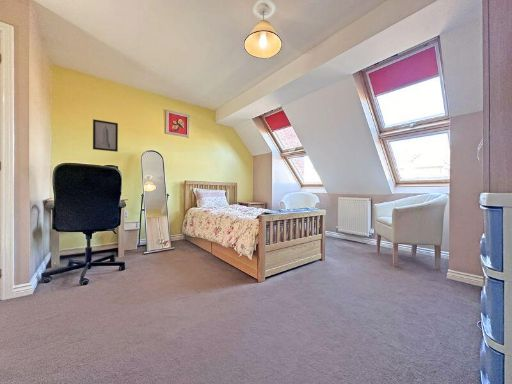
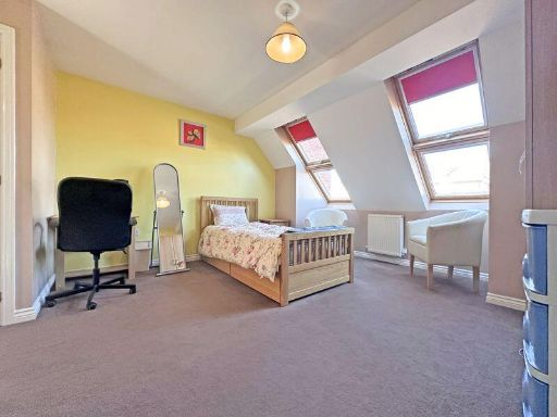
- wall art (105, 135)
